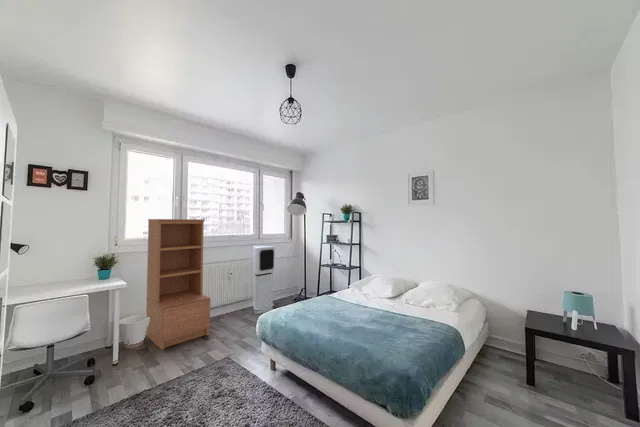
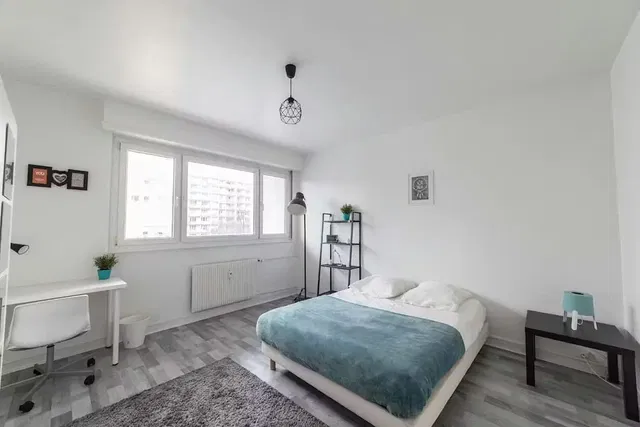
- bookshelf (178, 276)
- air purifier (260, 277)
